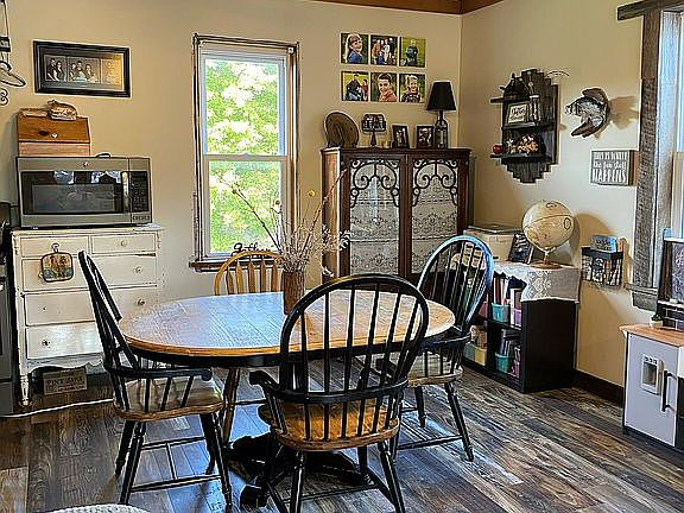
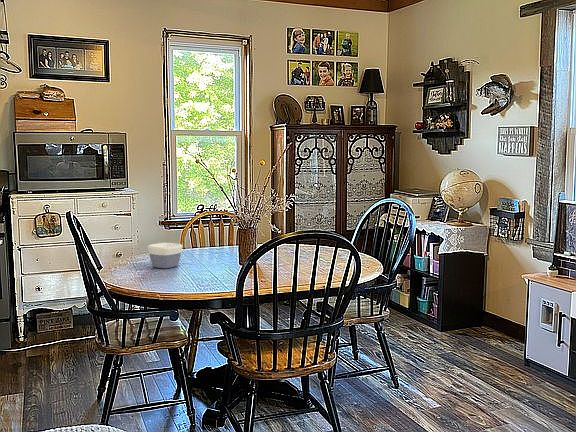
+ bowl (165, 255)
